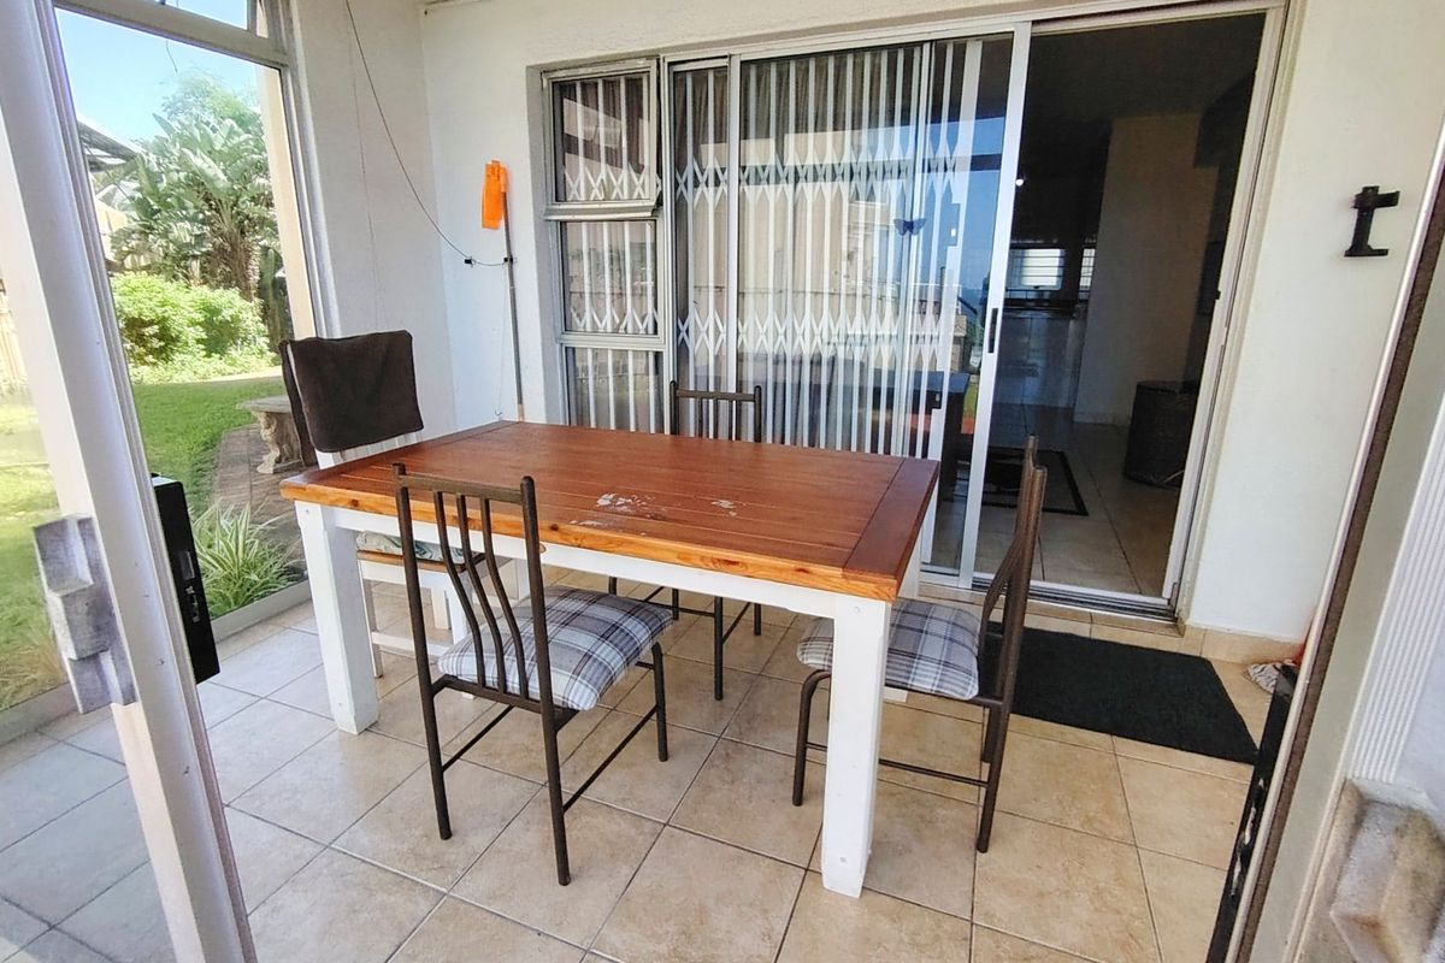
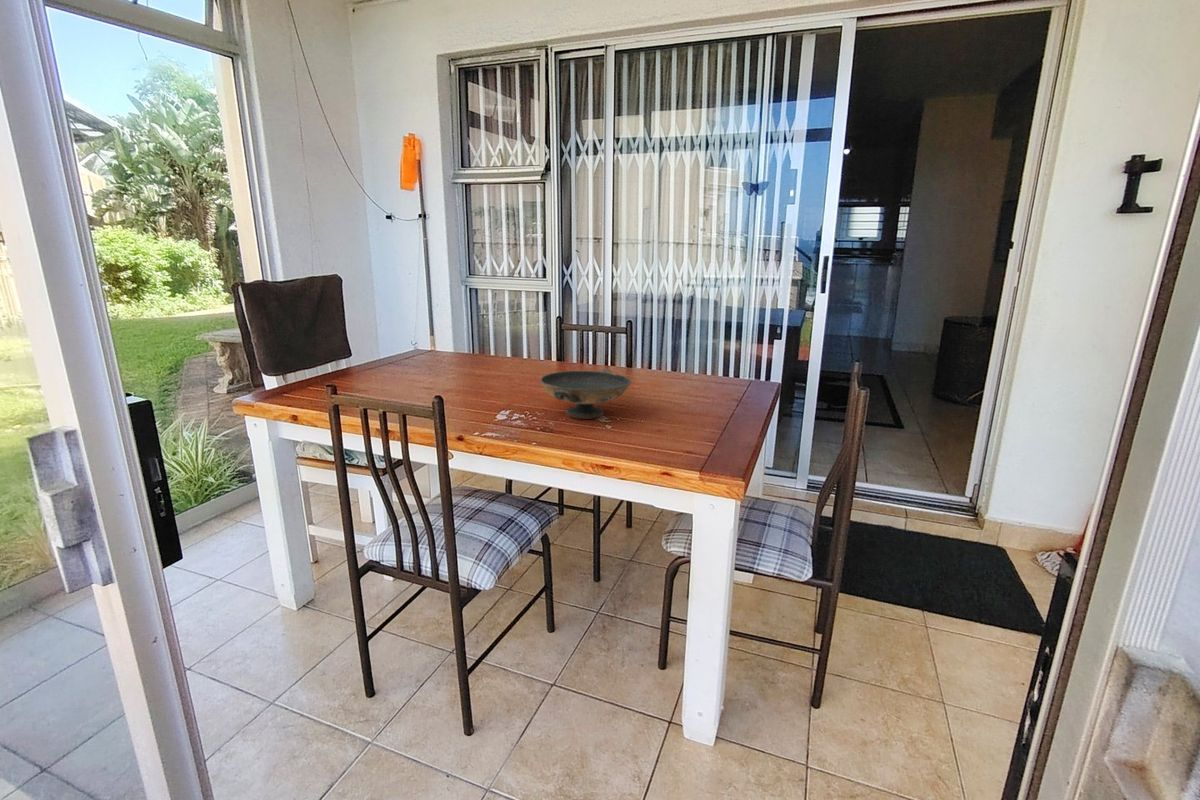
+ decorative bowl (585, 396)
